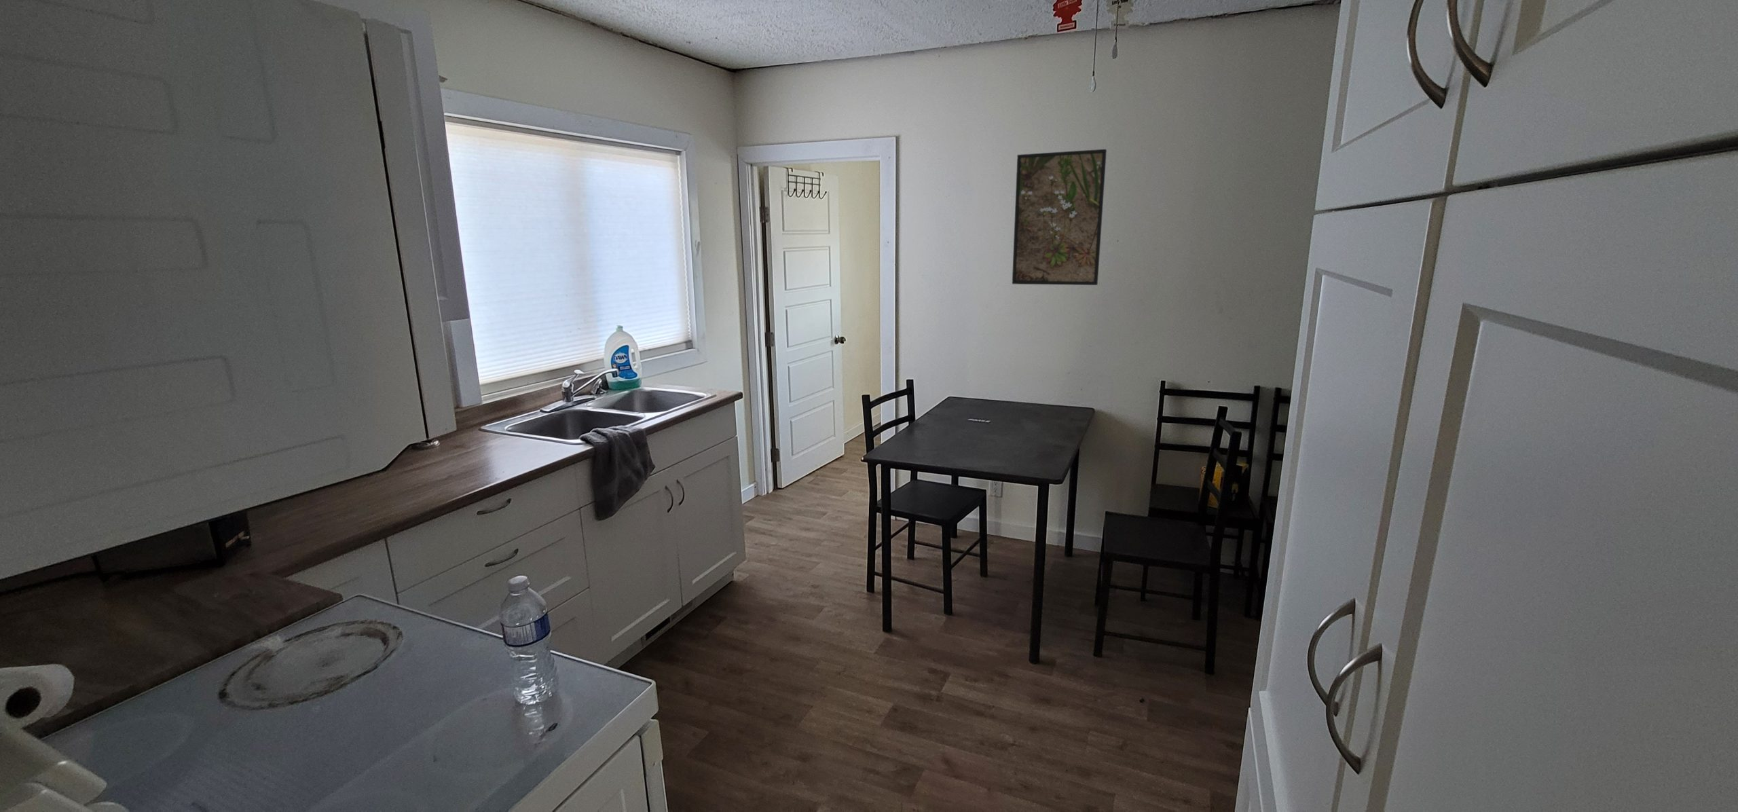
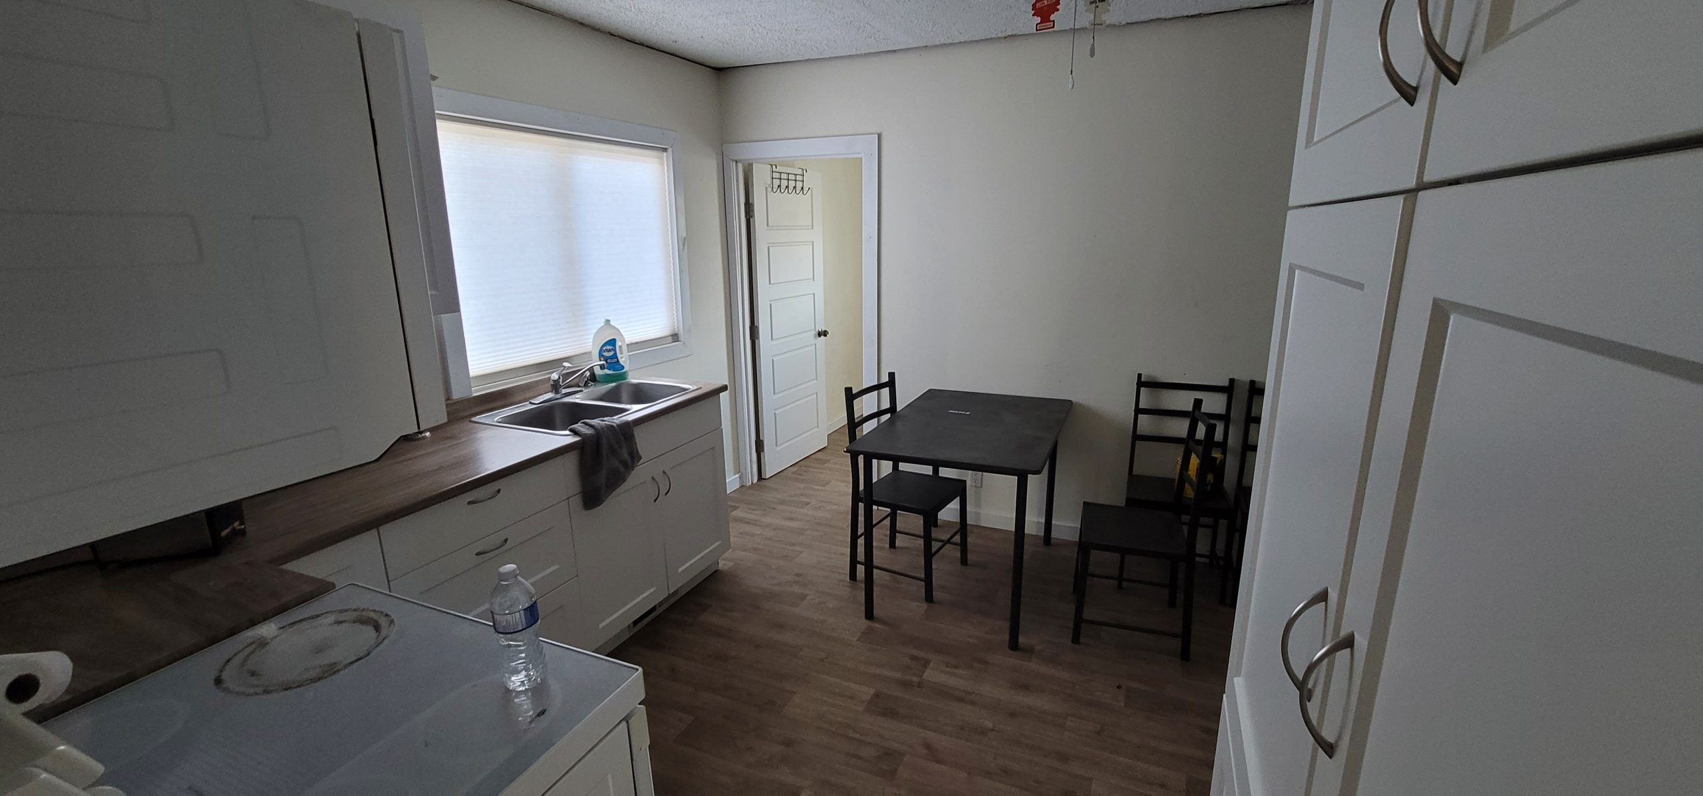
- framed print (1057, 219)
